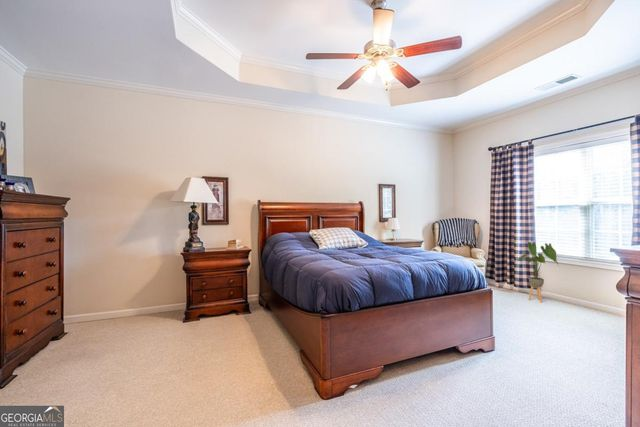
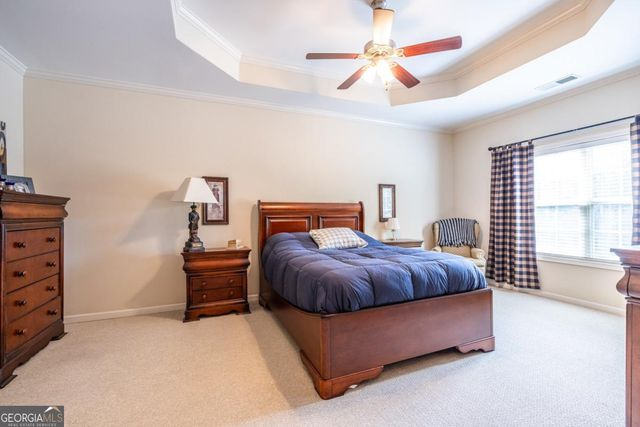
- house plant (538, 270)
